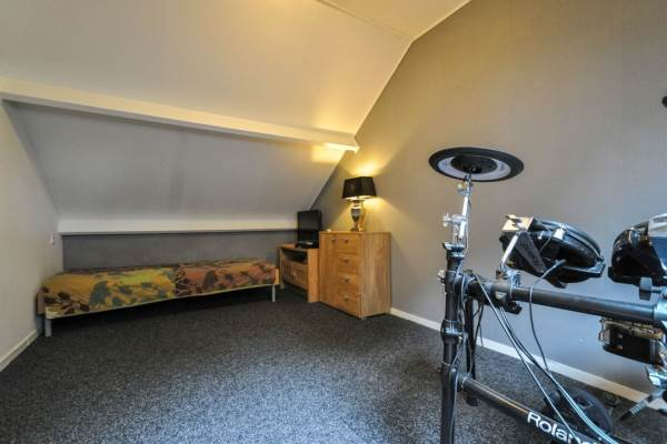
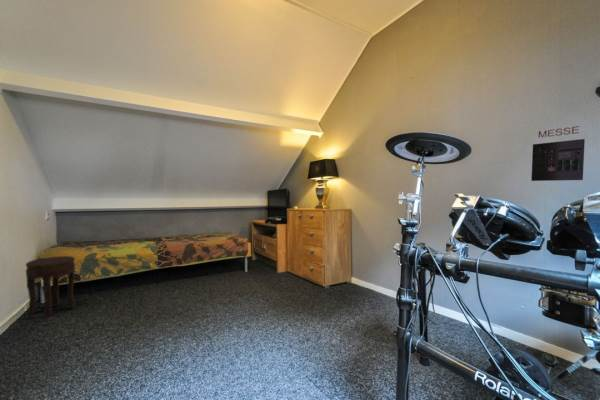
+ album cover (556, 154)
+ side table (52, 285)
